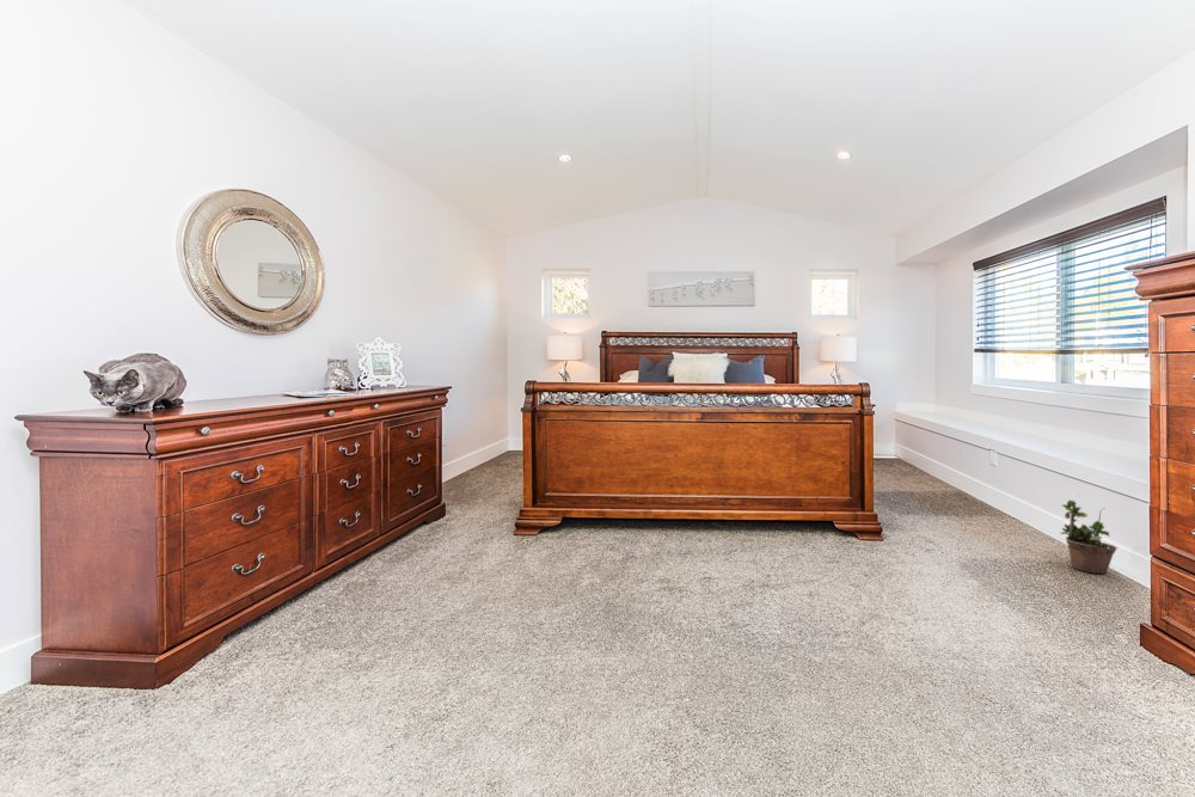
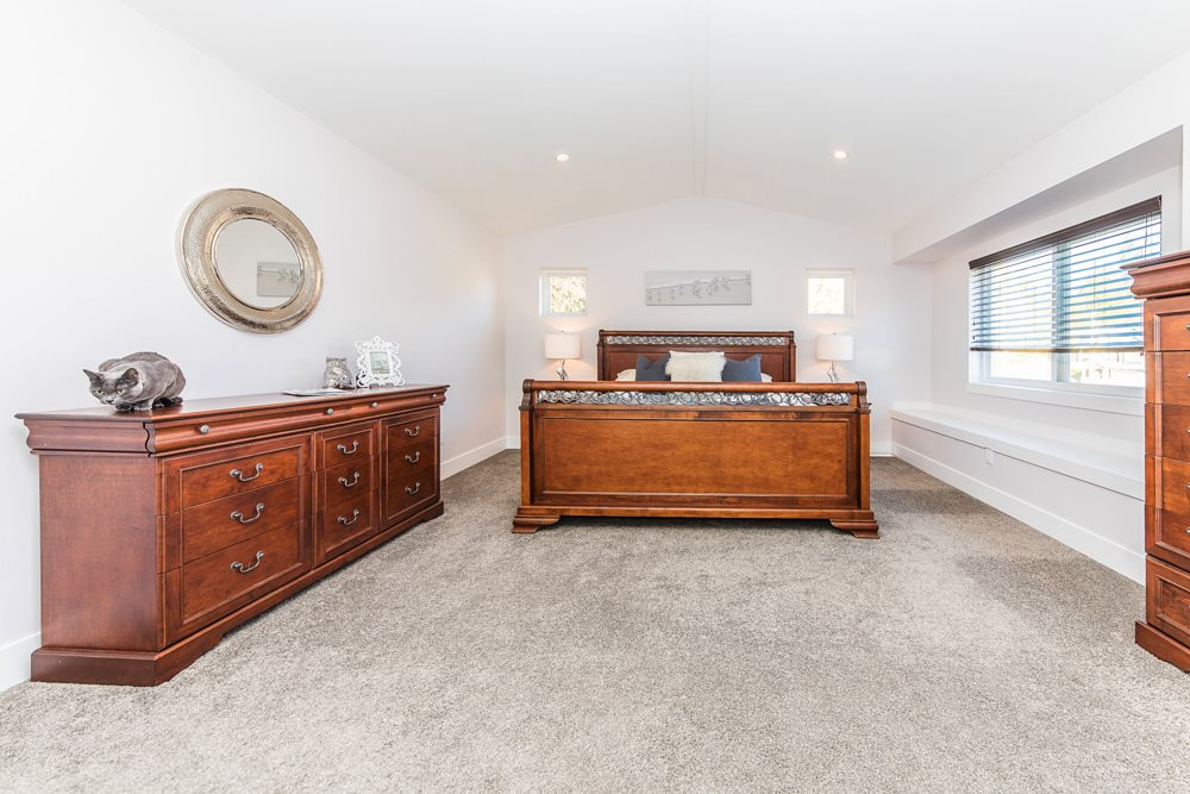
- potted plant (1090, 533)
